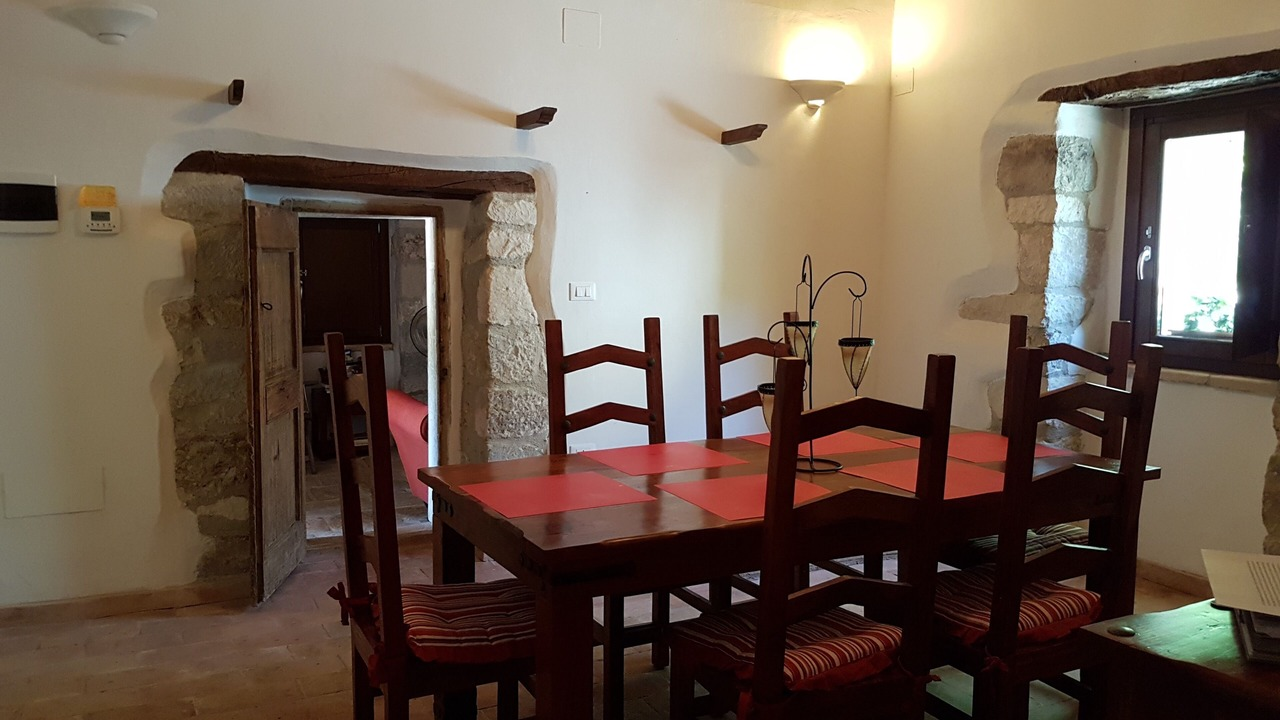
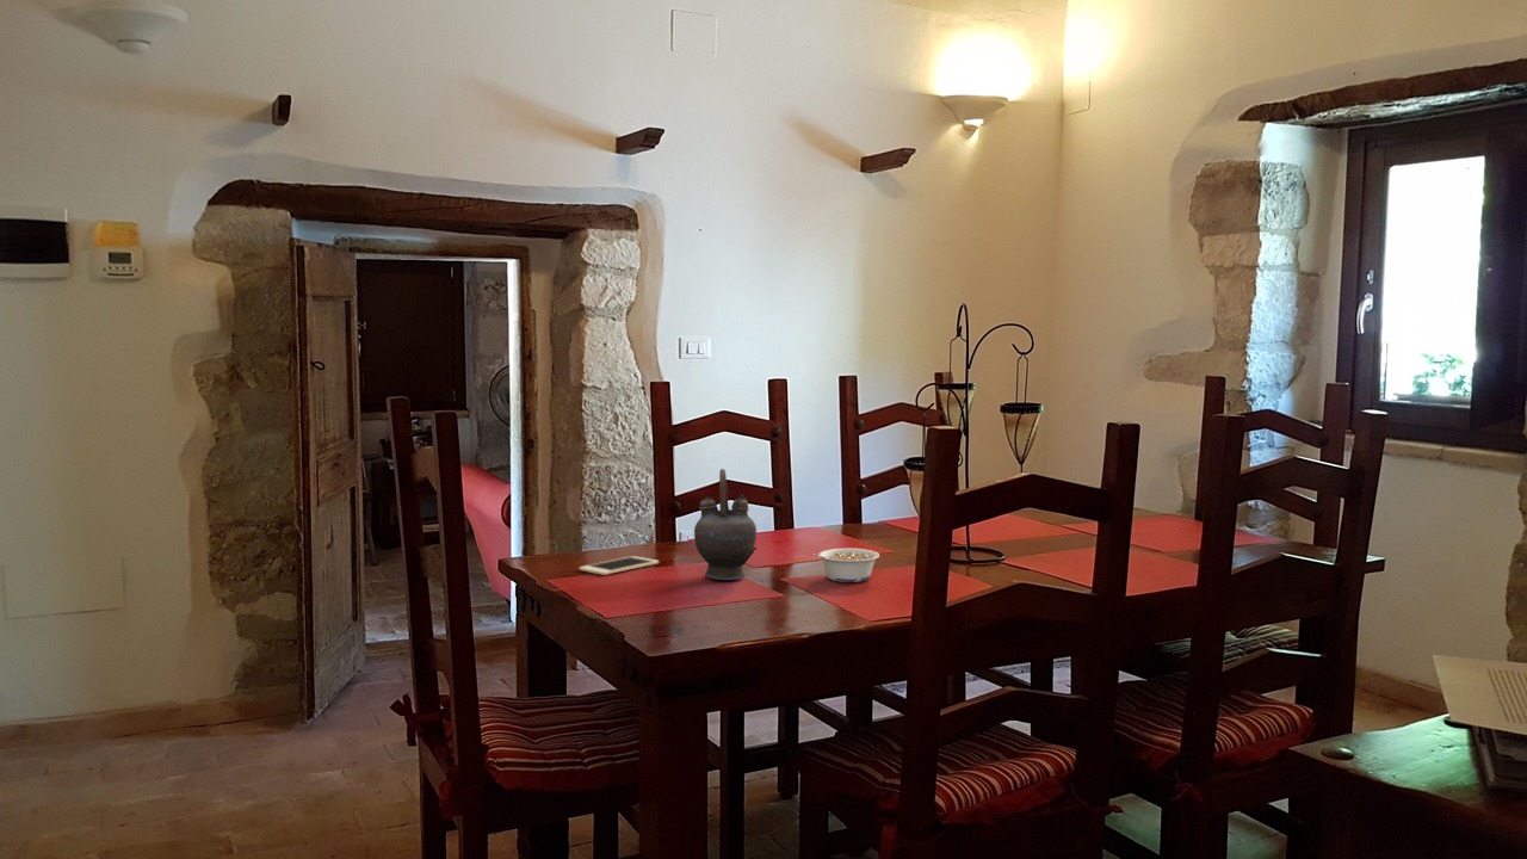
+ cell phone (619, 564)
+ legume (847, 563)
+ teapot (725, 521)
